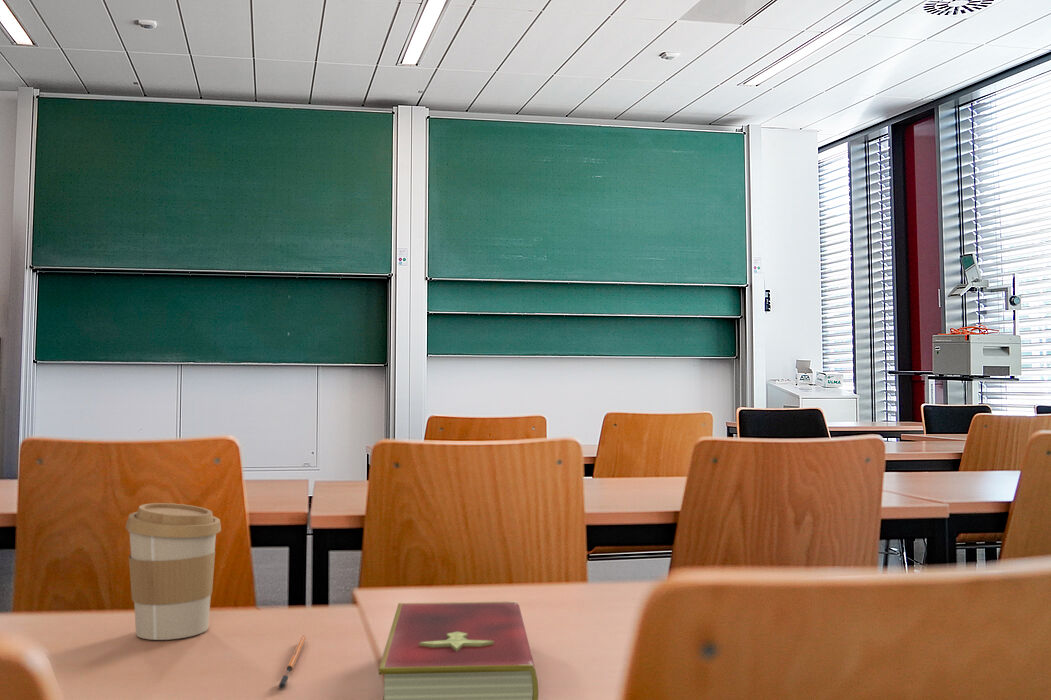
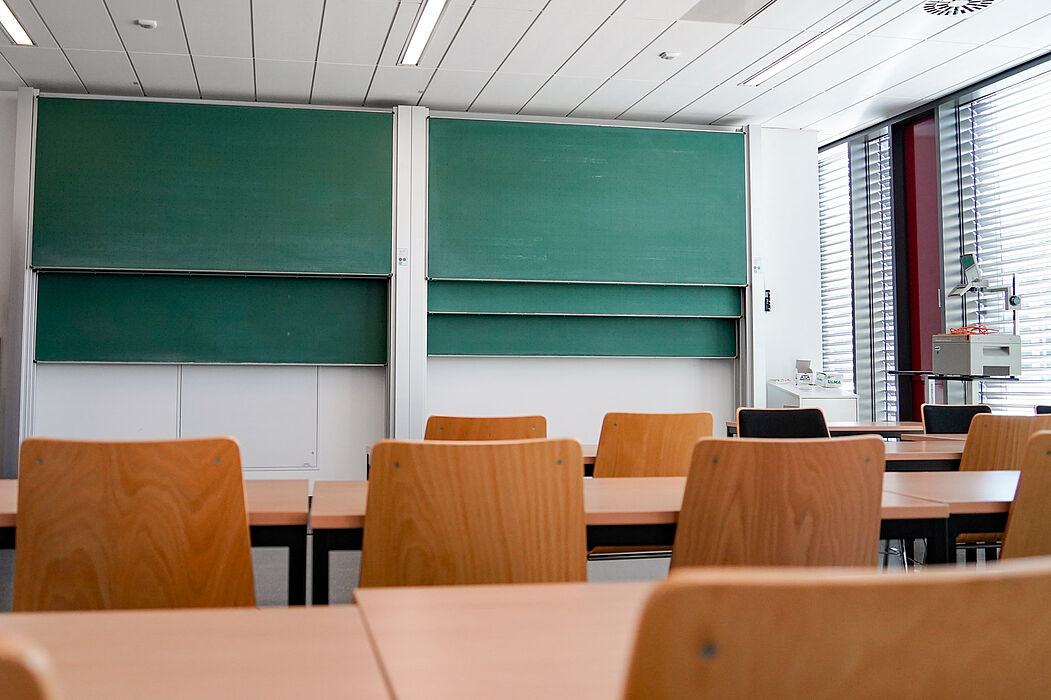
- coffee cup (173, 567)
- pen (293, 659)
- hardcover book (459, 651)
